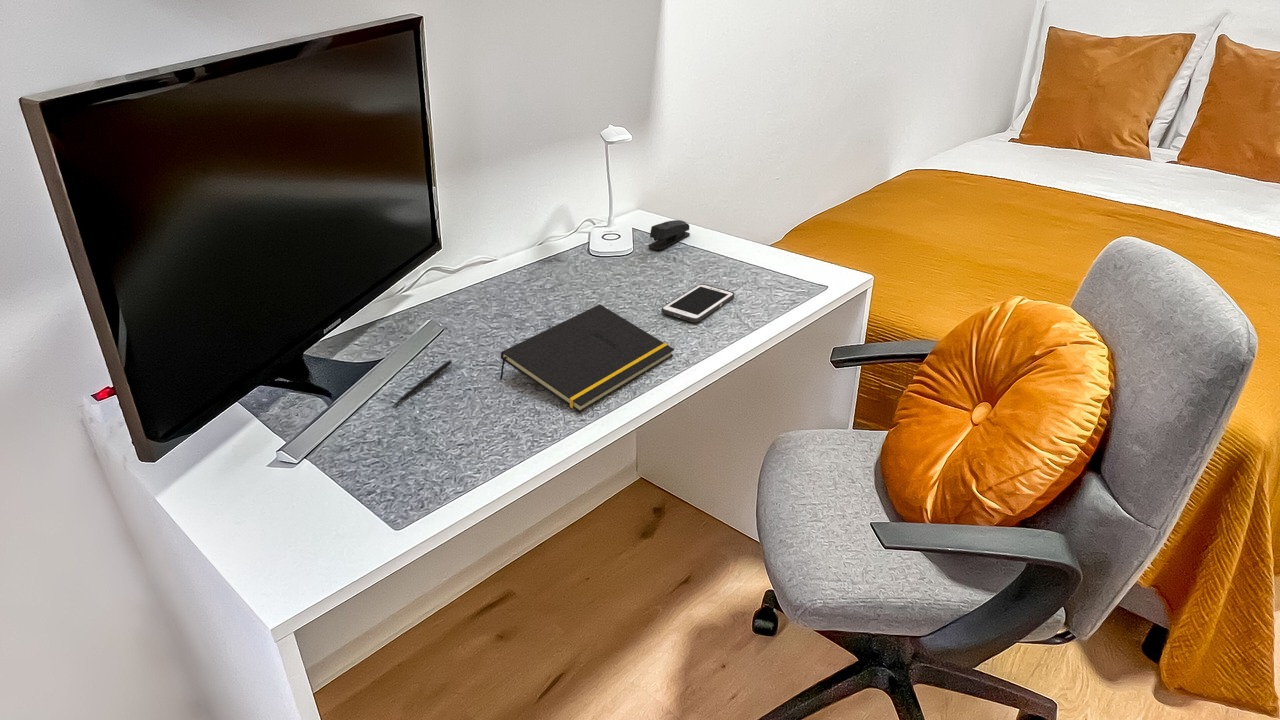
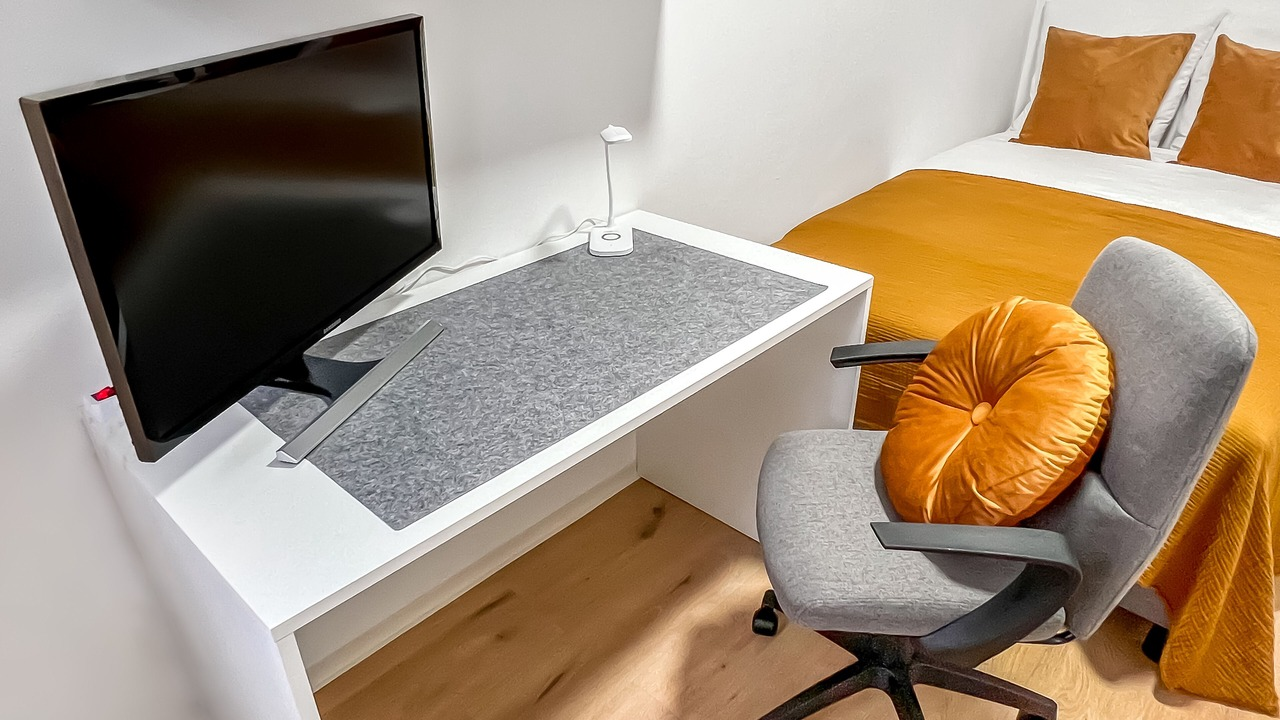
- stapler (670, 230)
- cell phone (698, 302)
- notepad (590, 353)
- pen (421, 382)
